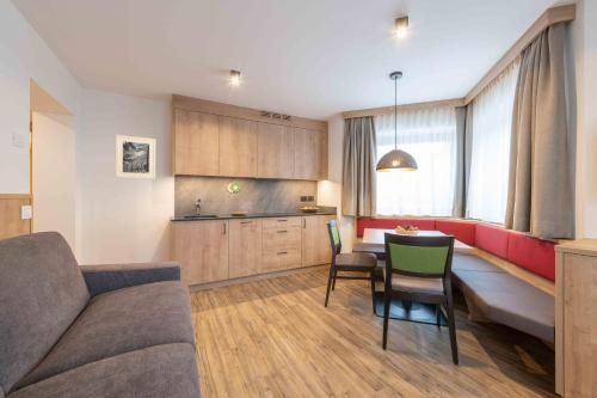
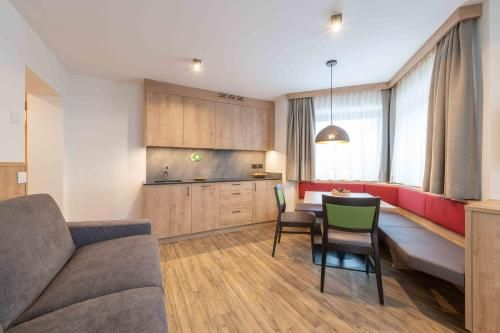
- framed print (136, 158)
